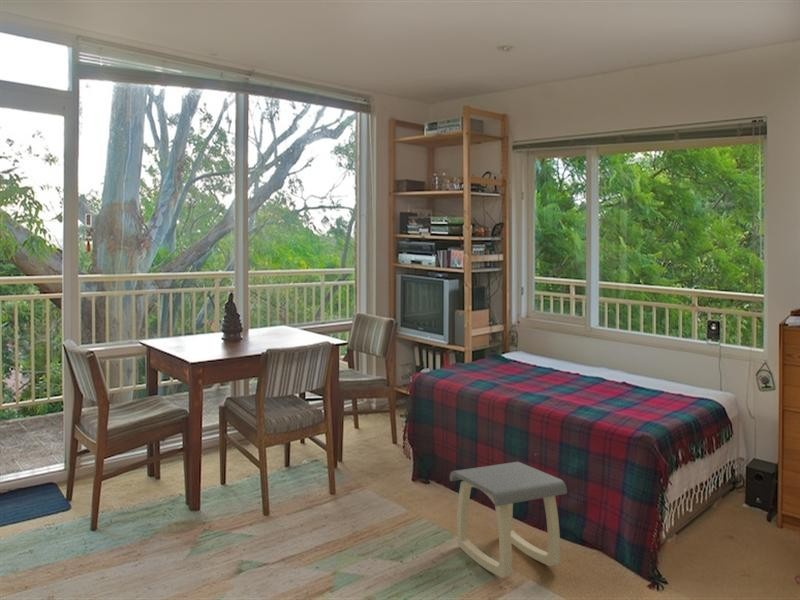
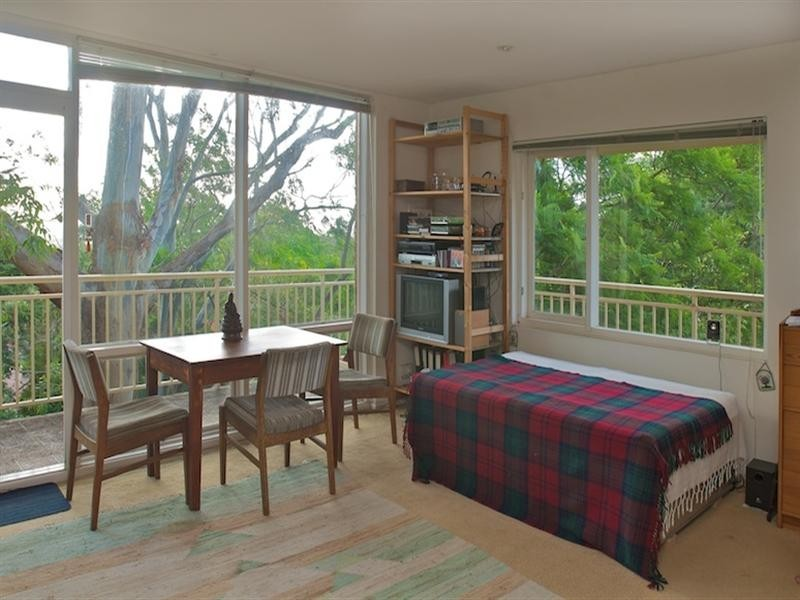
- stool (506, 516)
